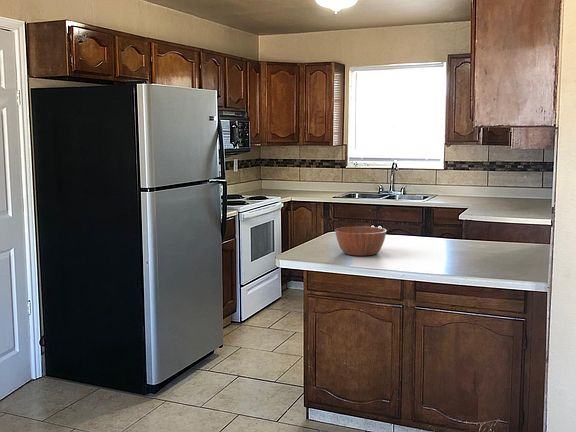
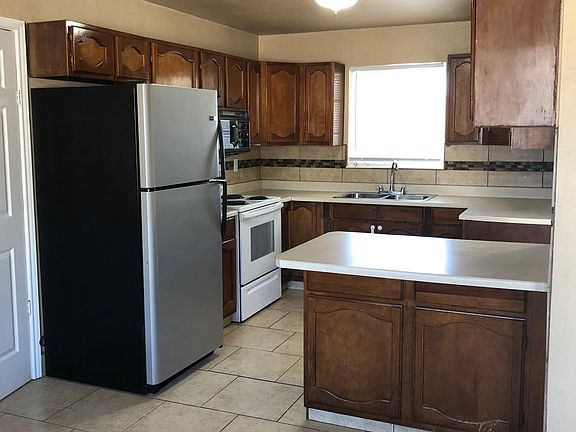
- bowl (360, 241)
